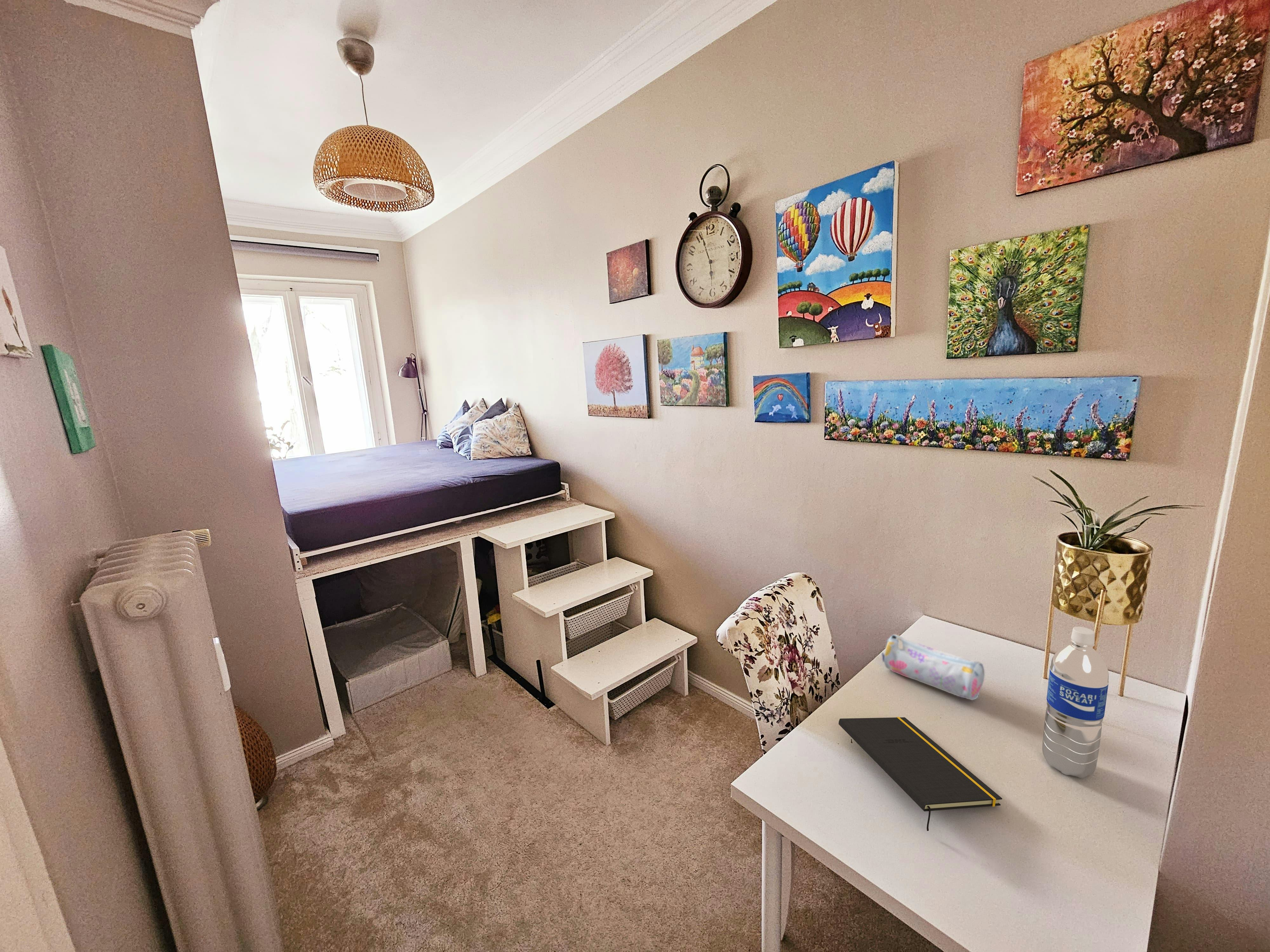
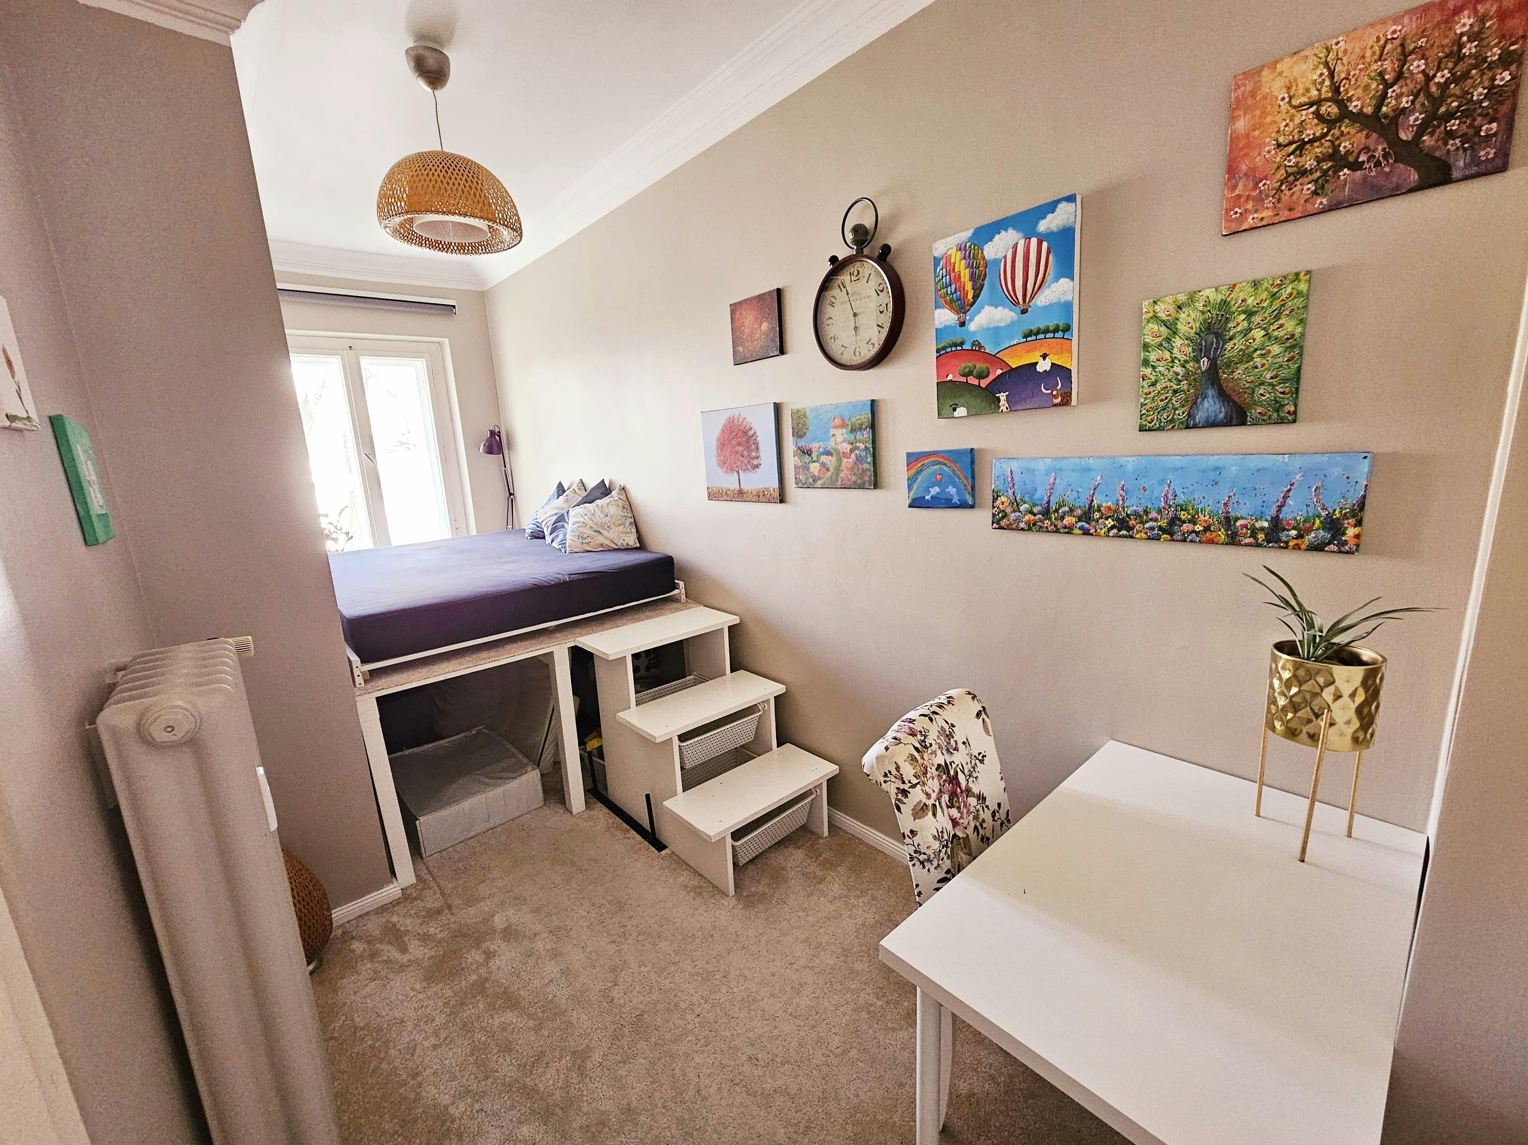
- water bottle (1075, 700)
- notepad (913, 758)
- pencil case (932, 665)
